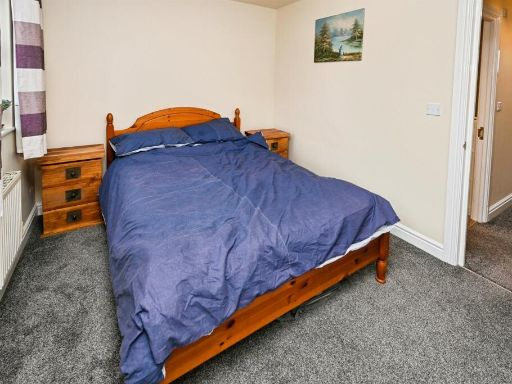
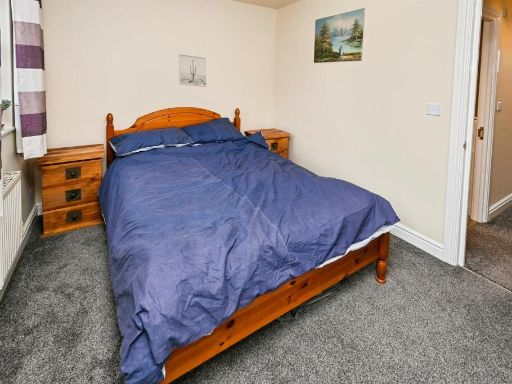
+ wall art (192, 70)
